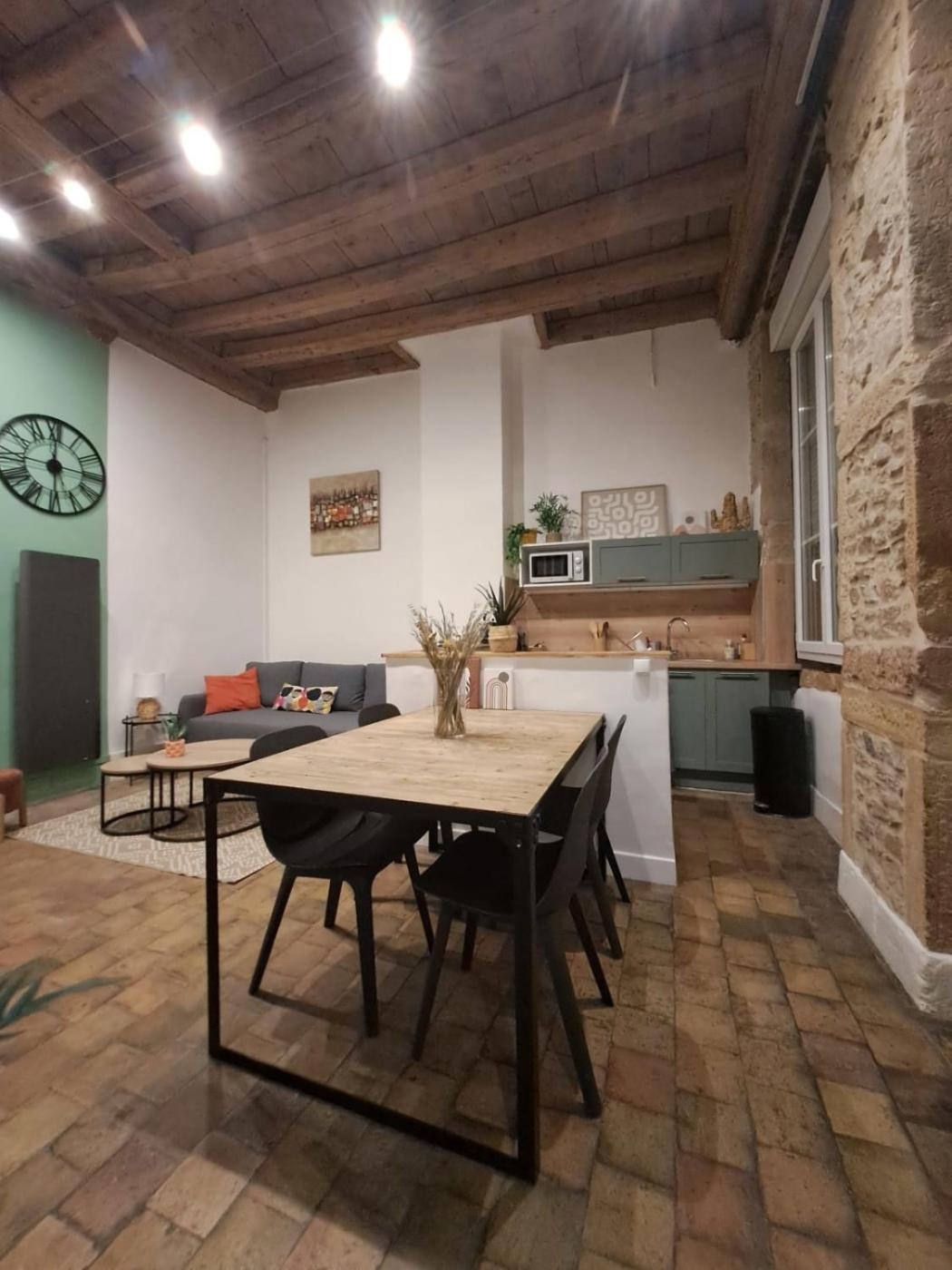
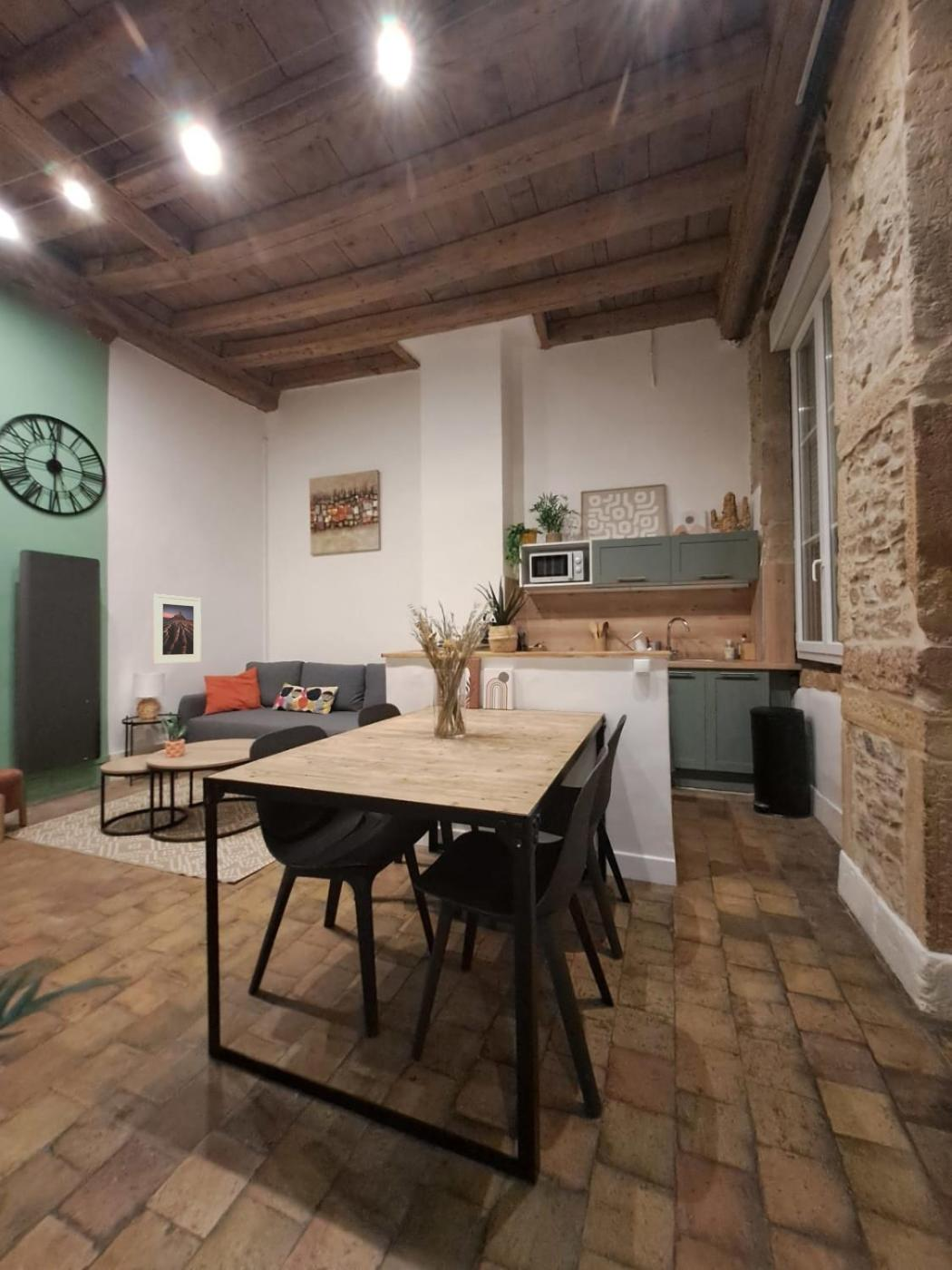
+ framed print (178, 630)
